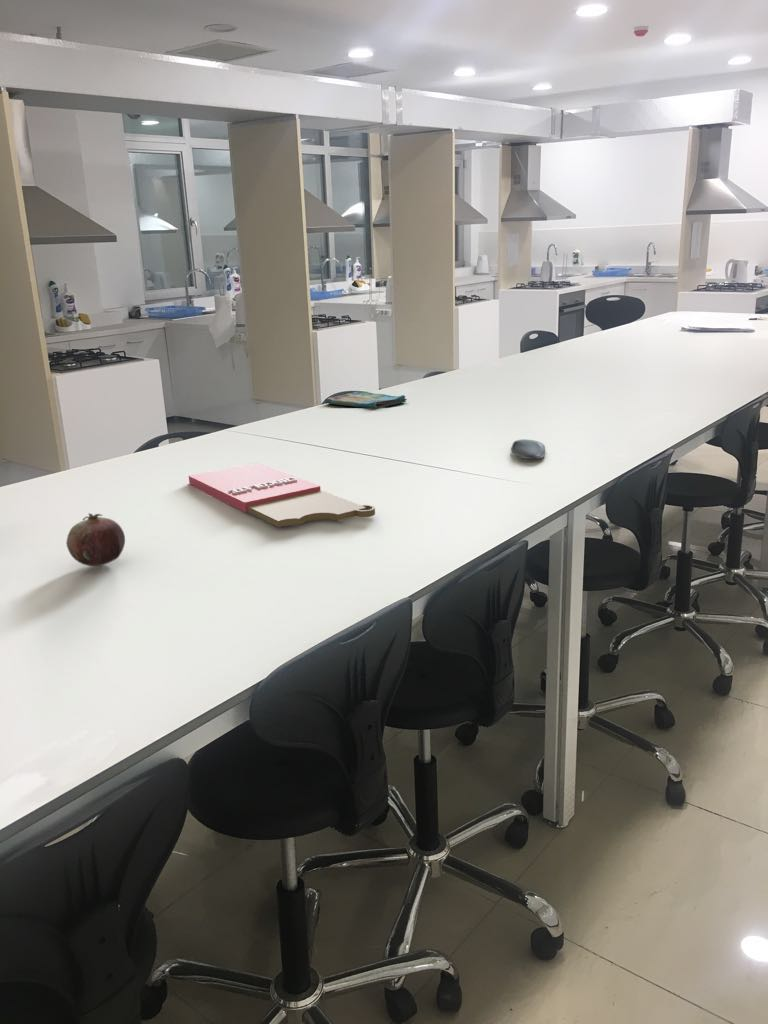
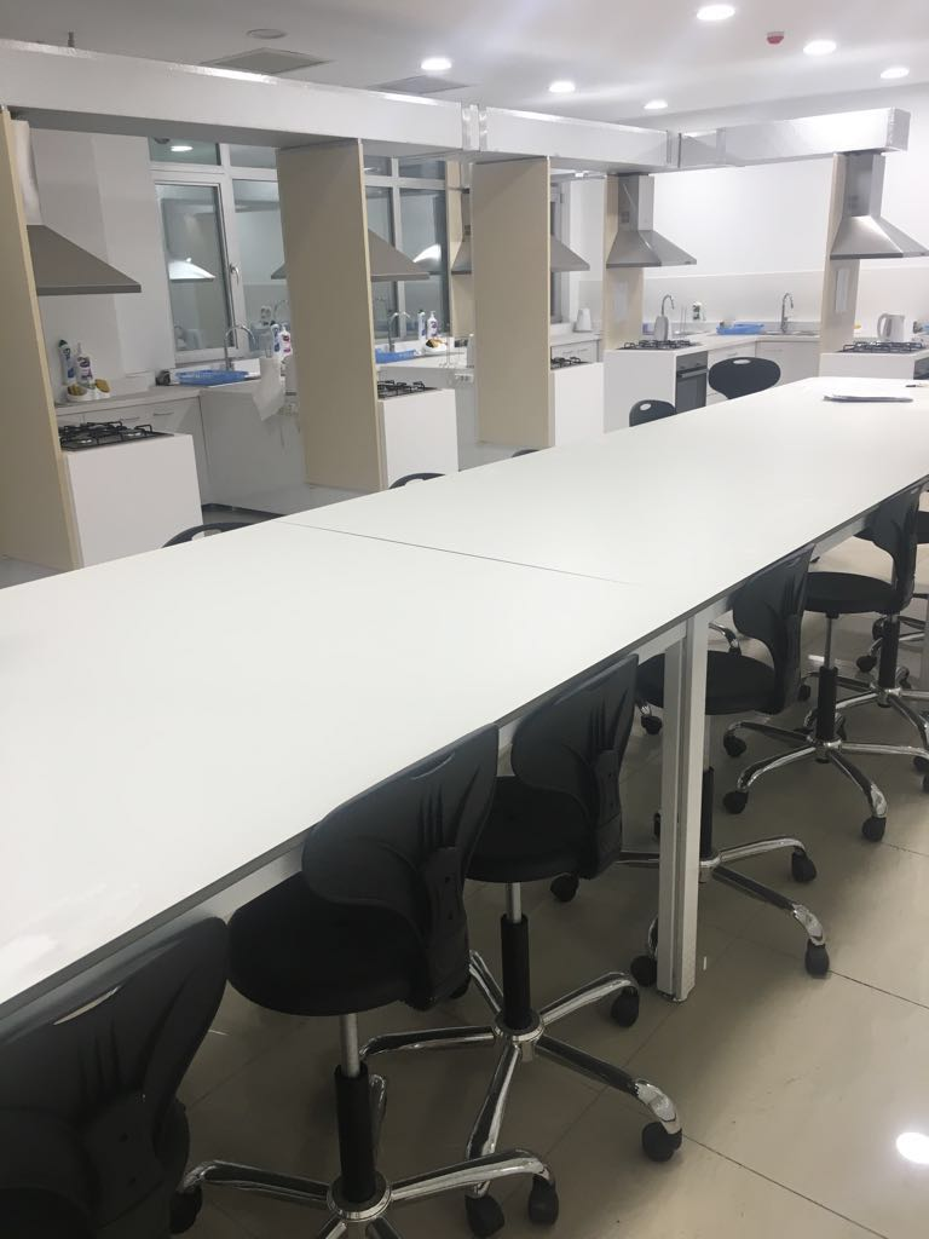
- fruit (95, 539)
- oval tray (528, 448)
- dish towel (365, 399)
- cutting board (277, 492)
